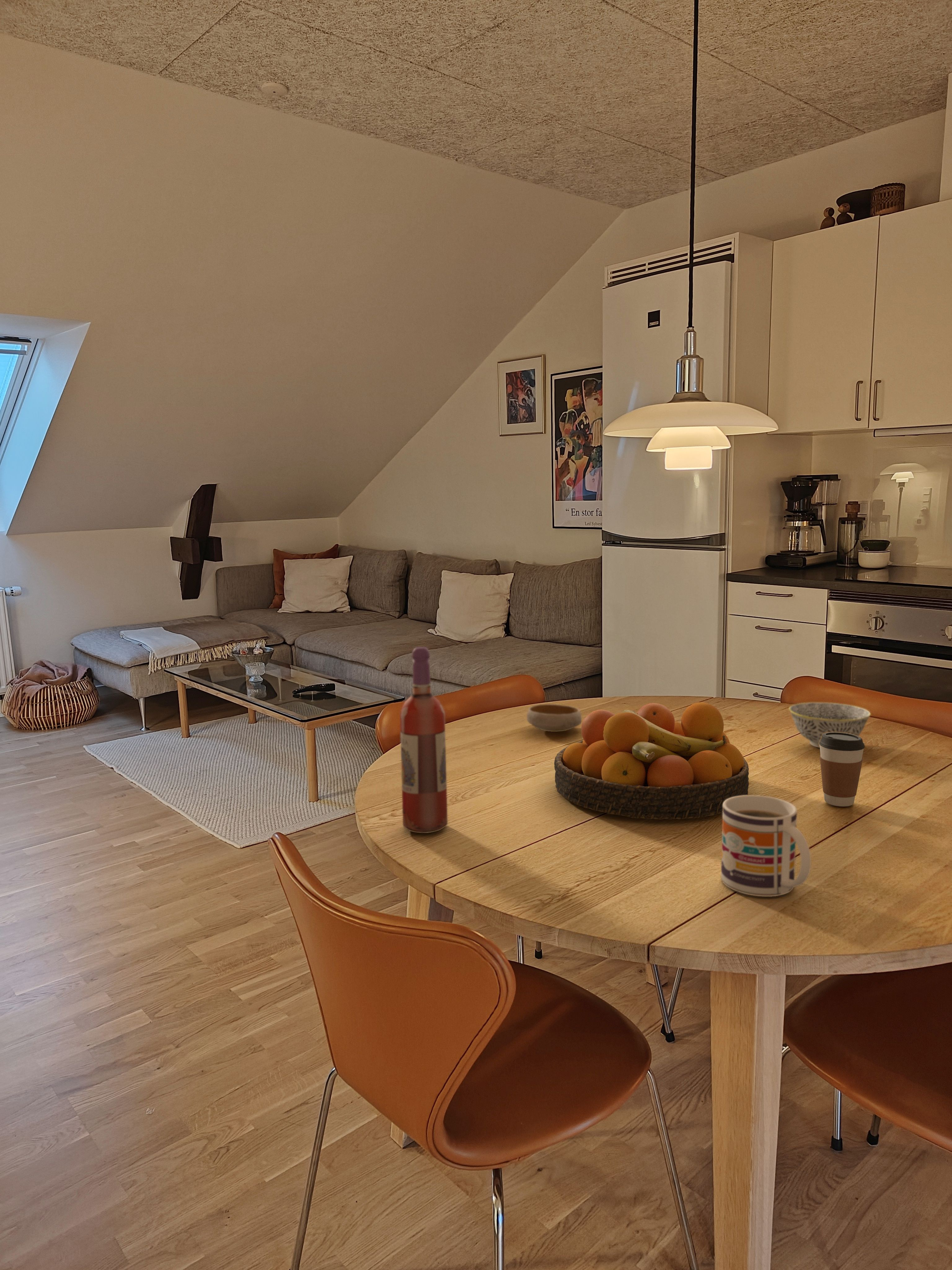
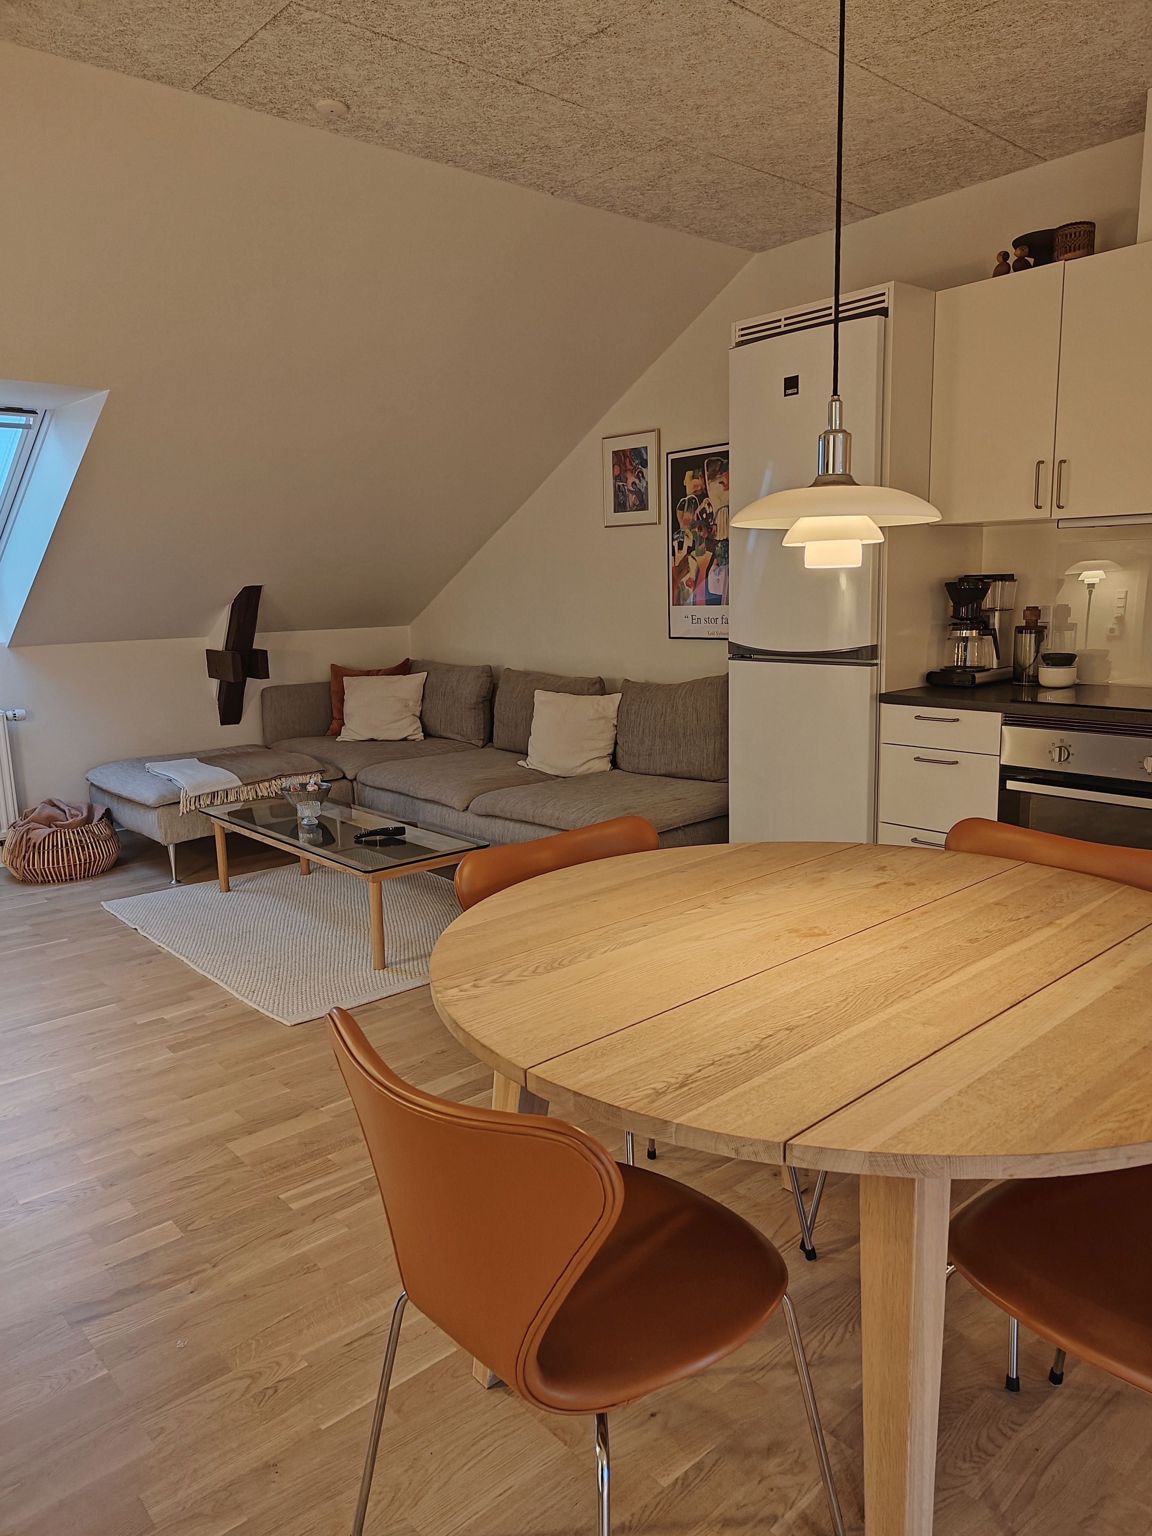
- bowl (554, 719)
- fruit bowl (650, 747)
- coffee cup (840, 769)
- mug (762, 847)
- wine bottle (423, 739)
- bowl (828, 728)
